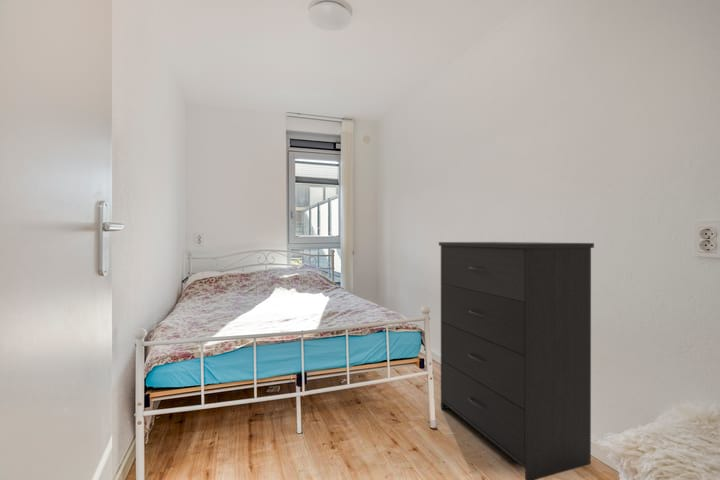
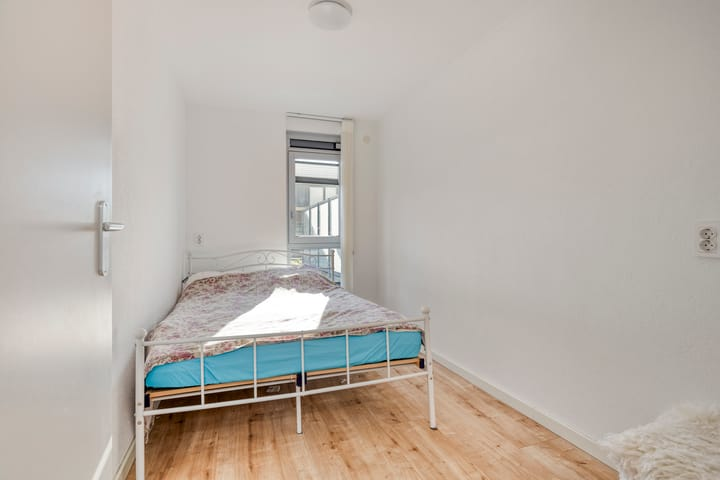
- dresser (504, 337)
